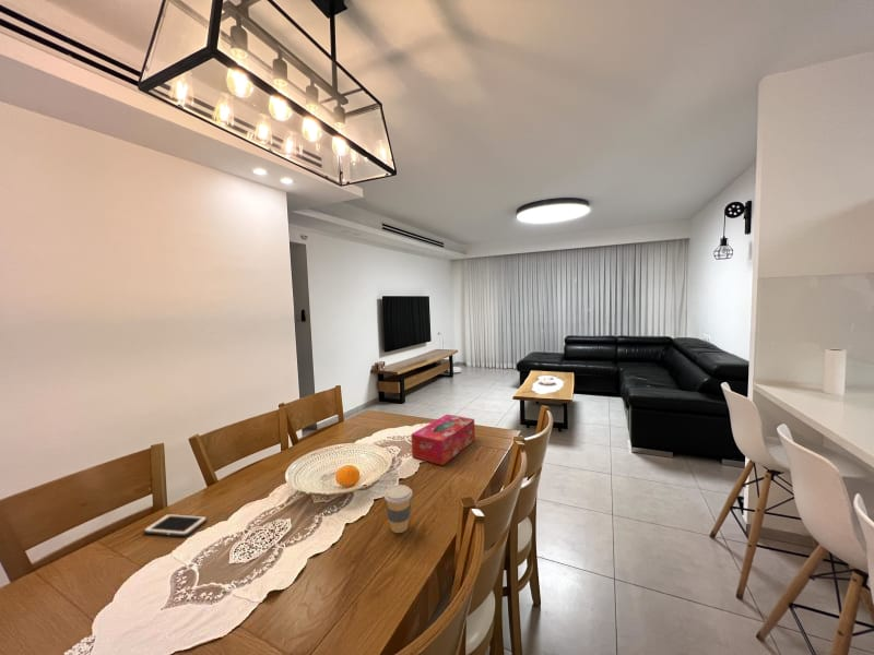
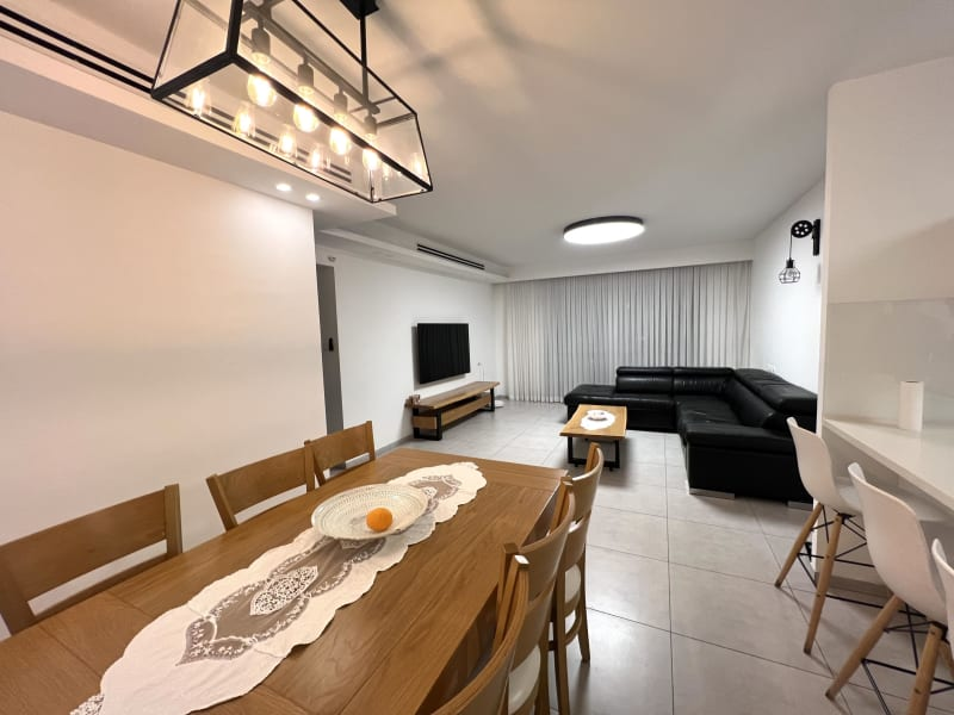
- tissue box (445, 437)
- cell phone (176, 524)
- coffee cup (398, 509)
